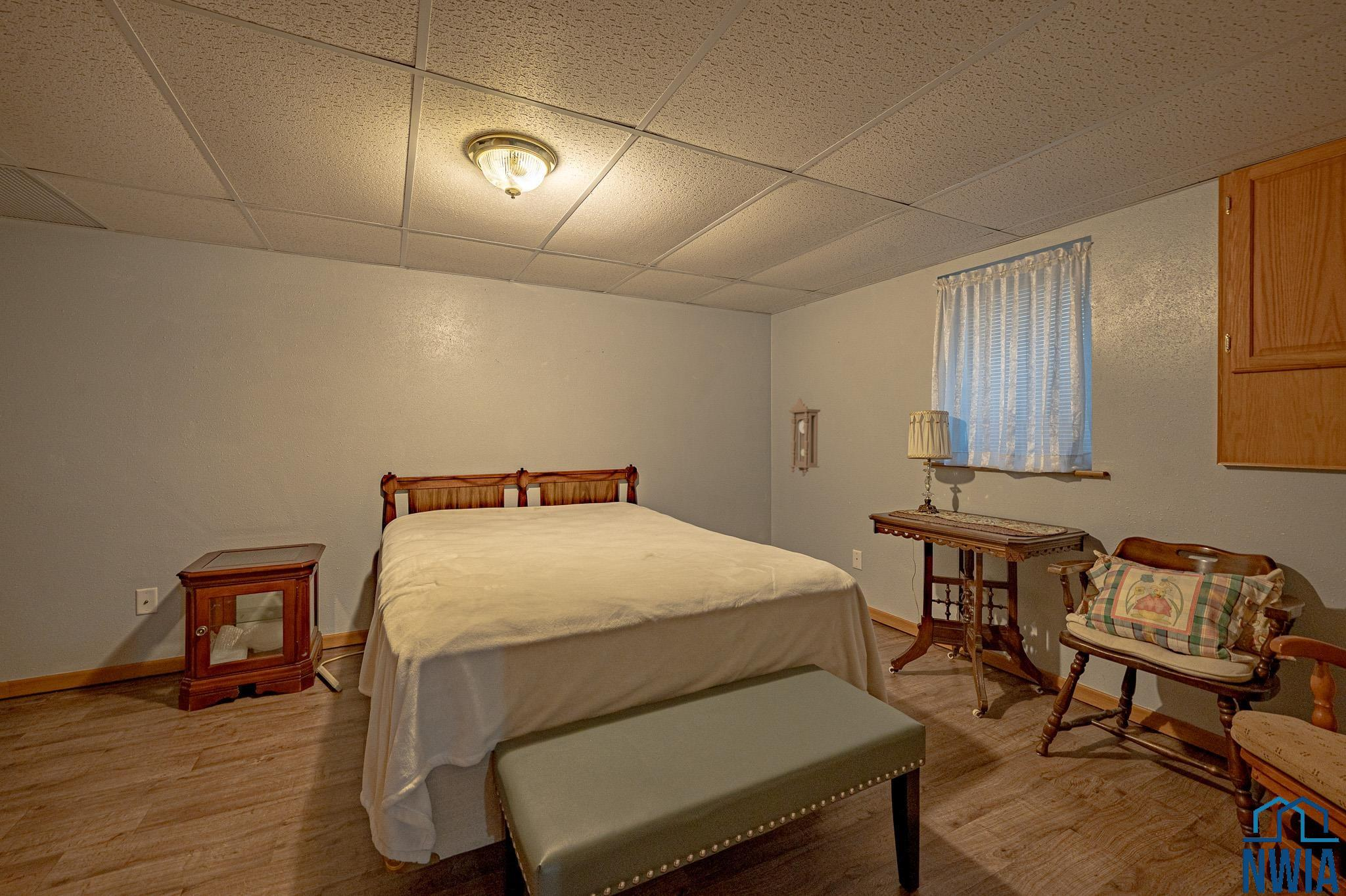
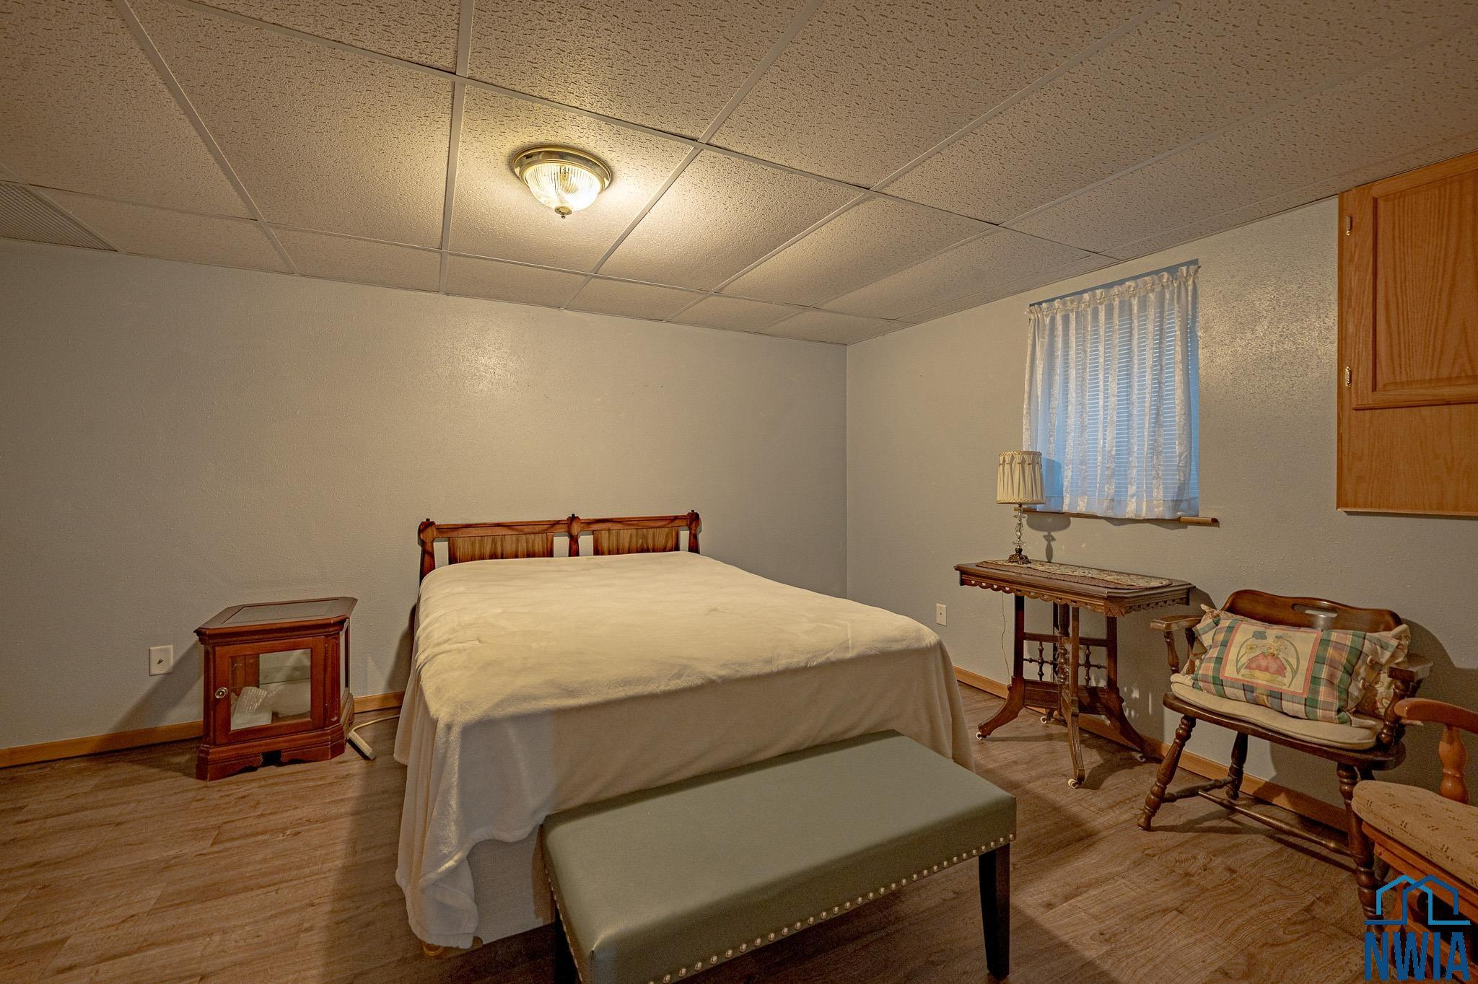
- pendulum clock (804, 437)
